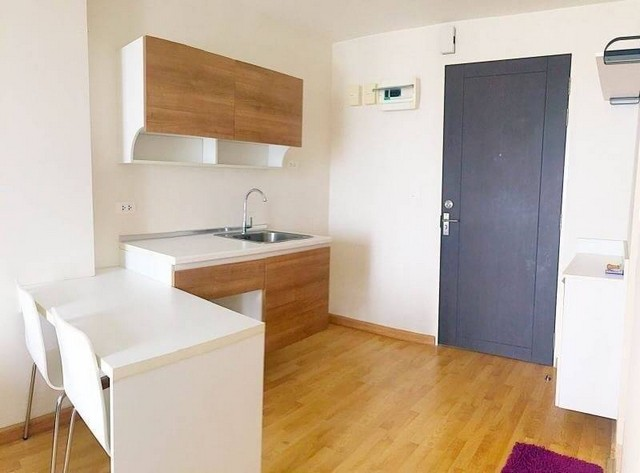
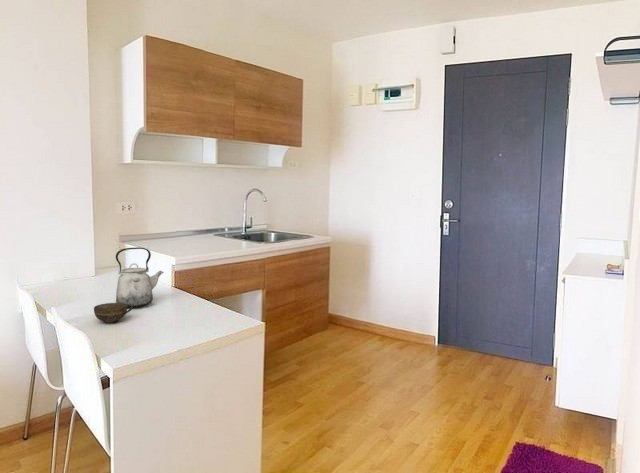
+ kettle (140, 276)
+ cup (114, 313)
